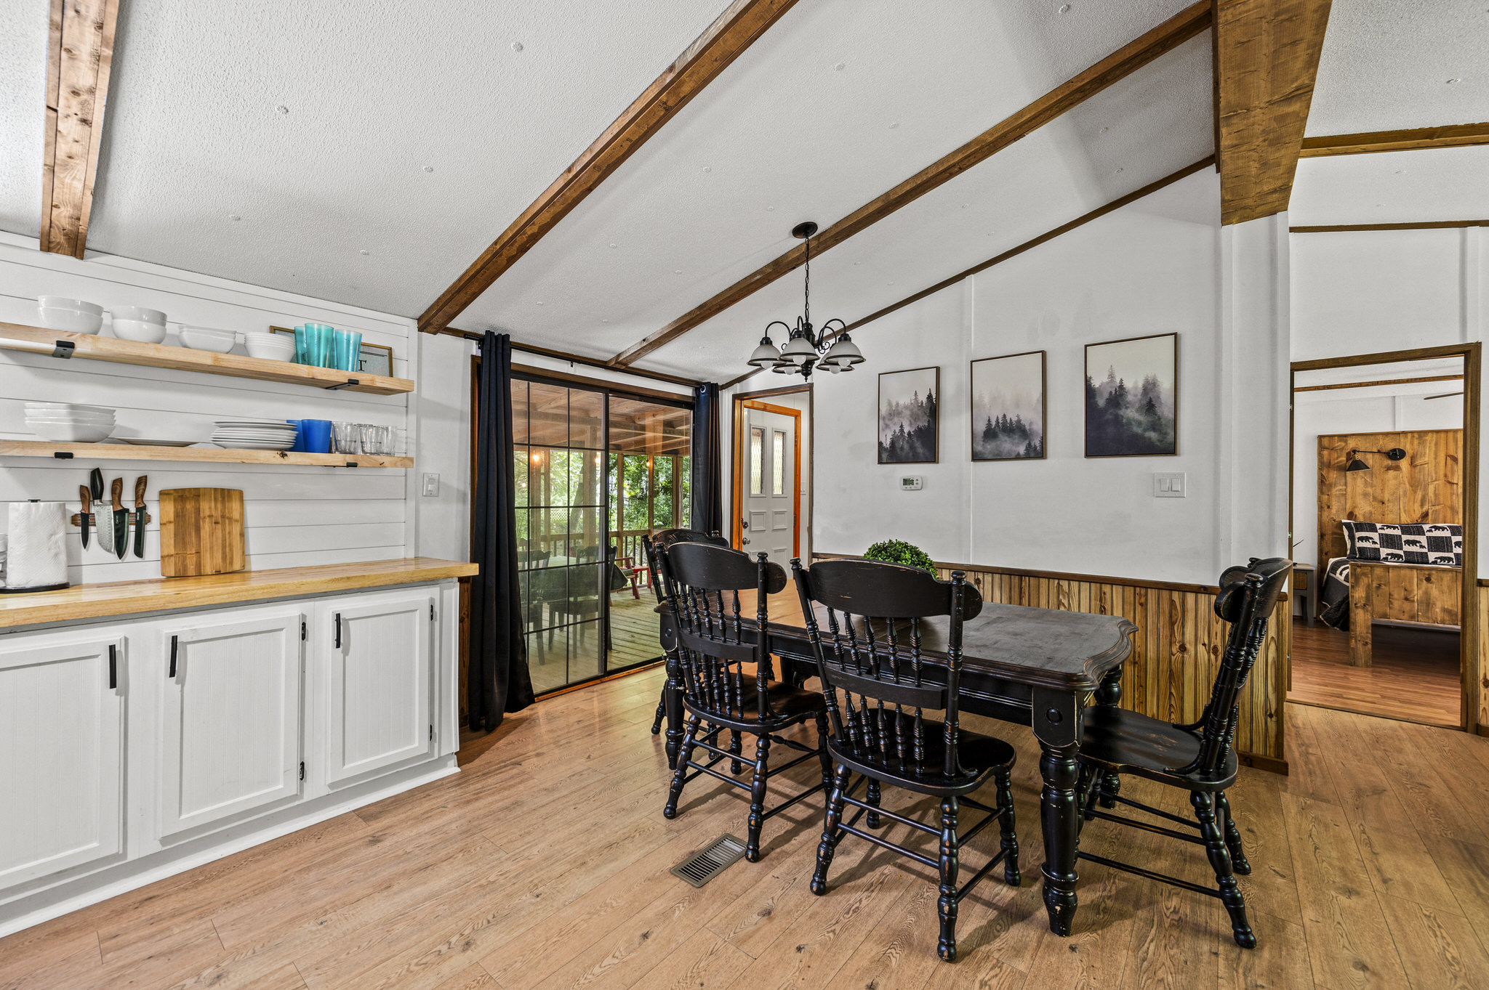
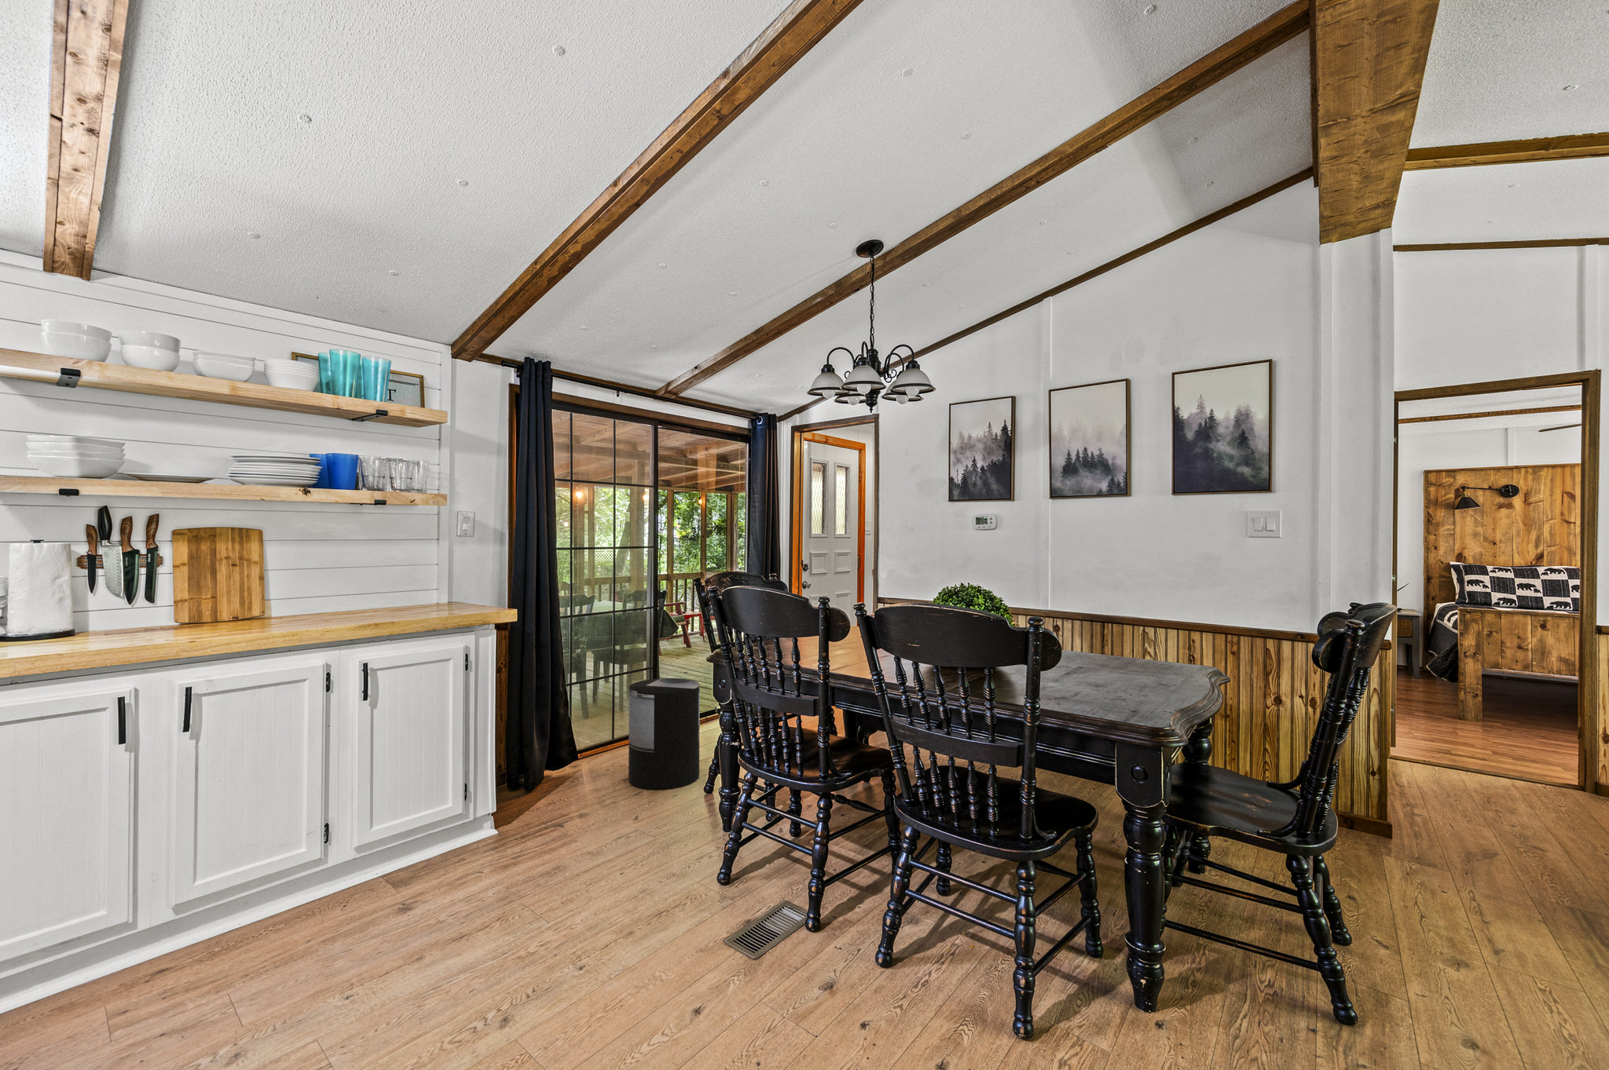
+ trash can (664, 731)
